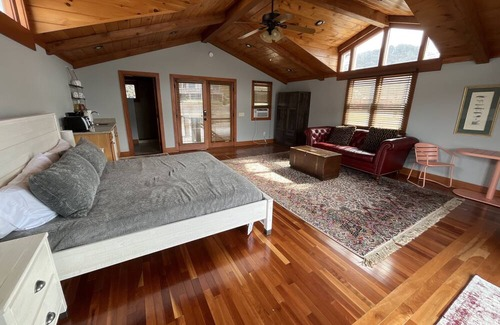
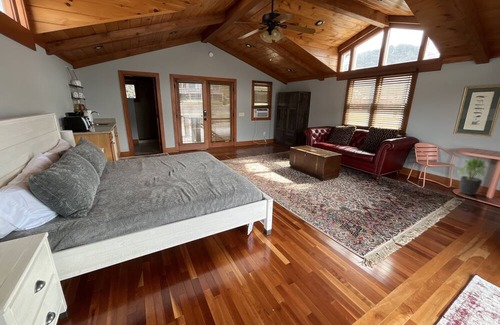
+ potted plant (470, 175)
